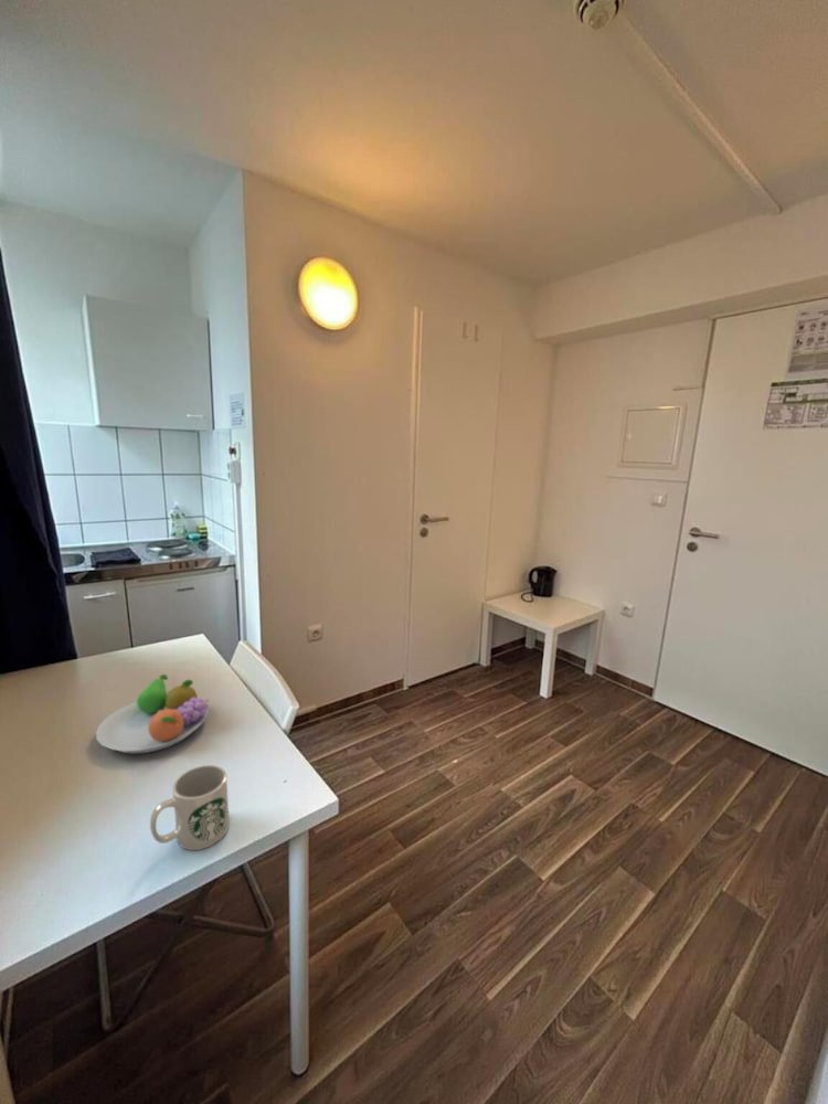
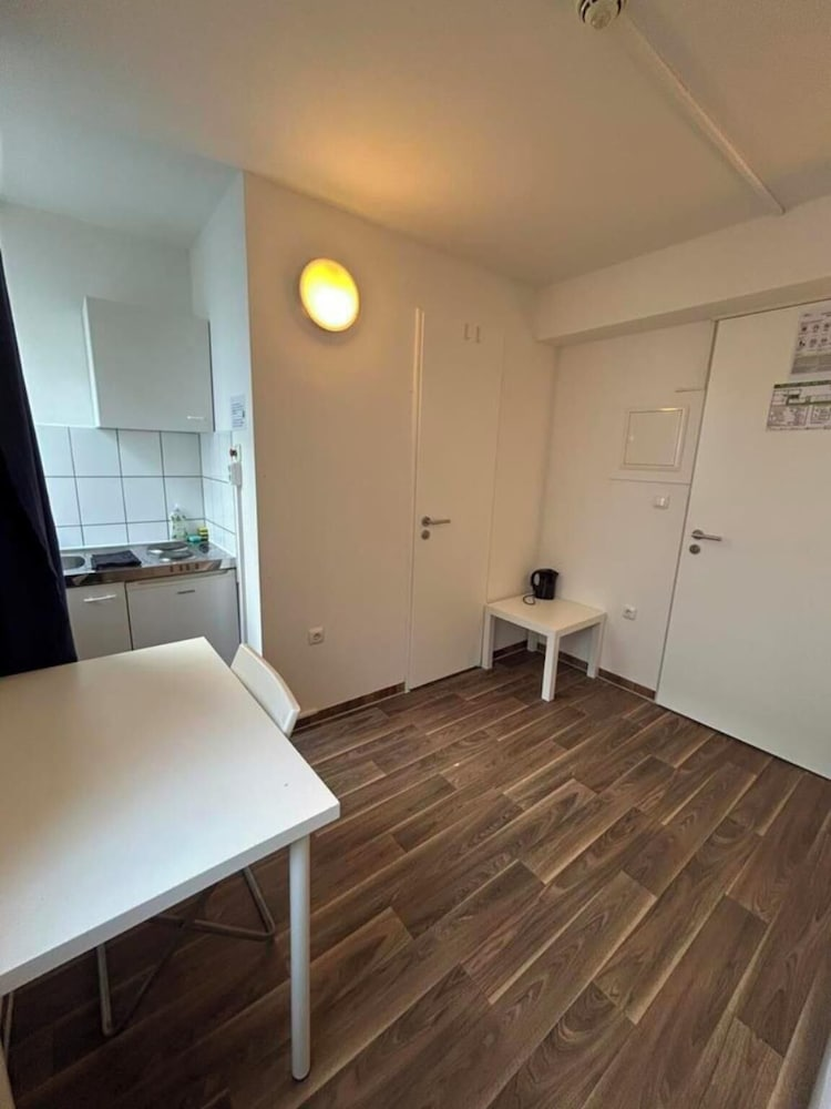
- fruit bowl (156, 708)
- mug (190, 810)
